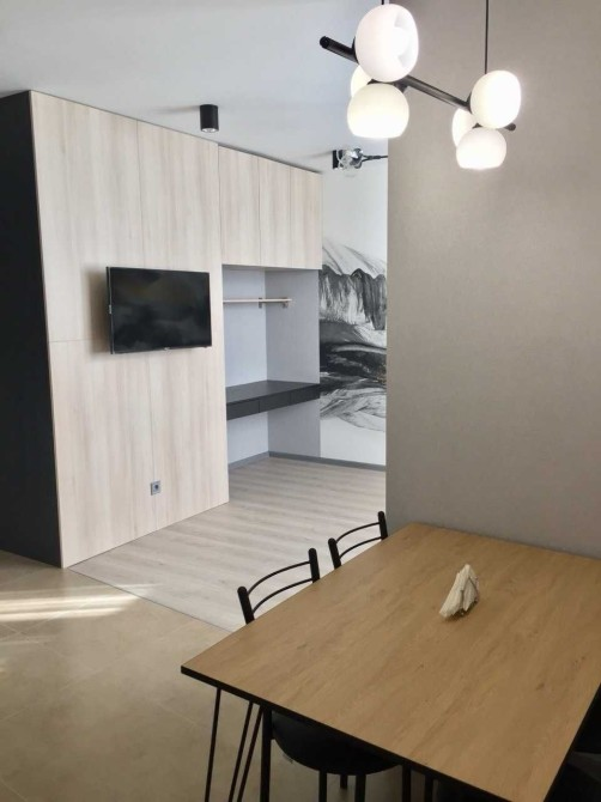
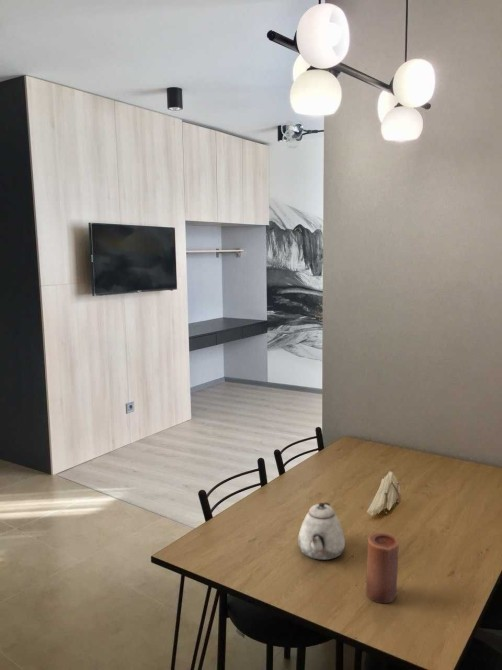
+ candle (382, 567)
+ teapot (320, 529)
